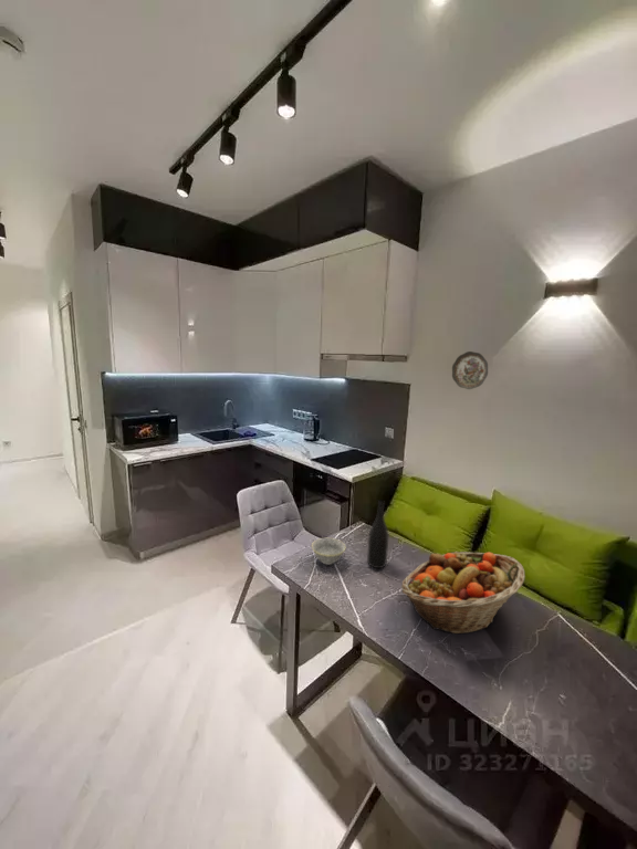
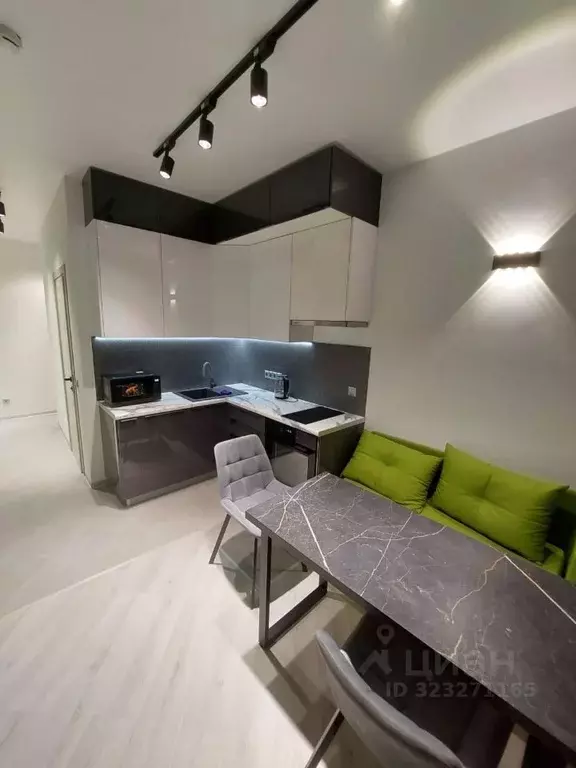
- fruit basket (461, 584)
- wine bottle (378, 533)
- bowl (327, 553)
- decorative plate (470, 370)
